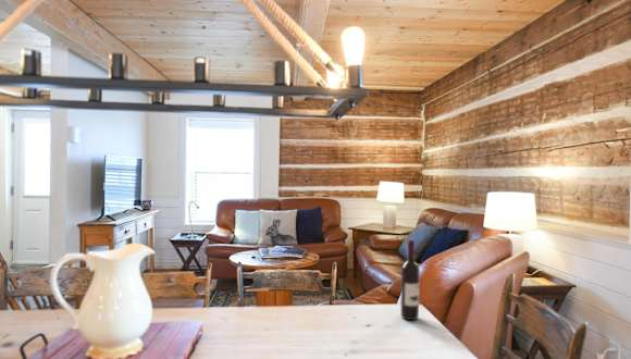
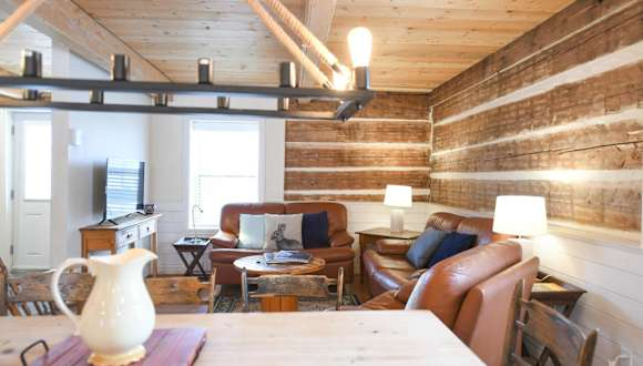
- wine bottle (410, 278)
